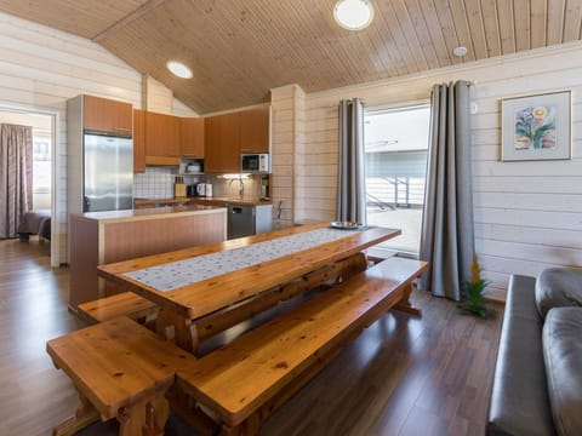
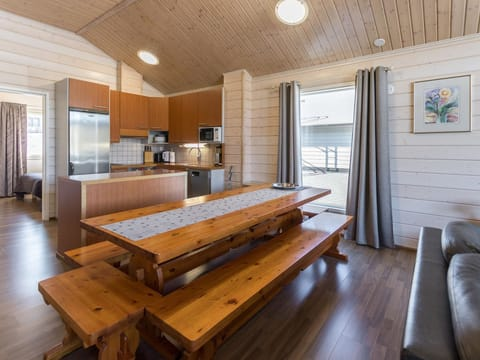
- indoor plant (475, 280)
